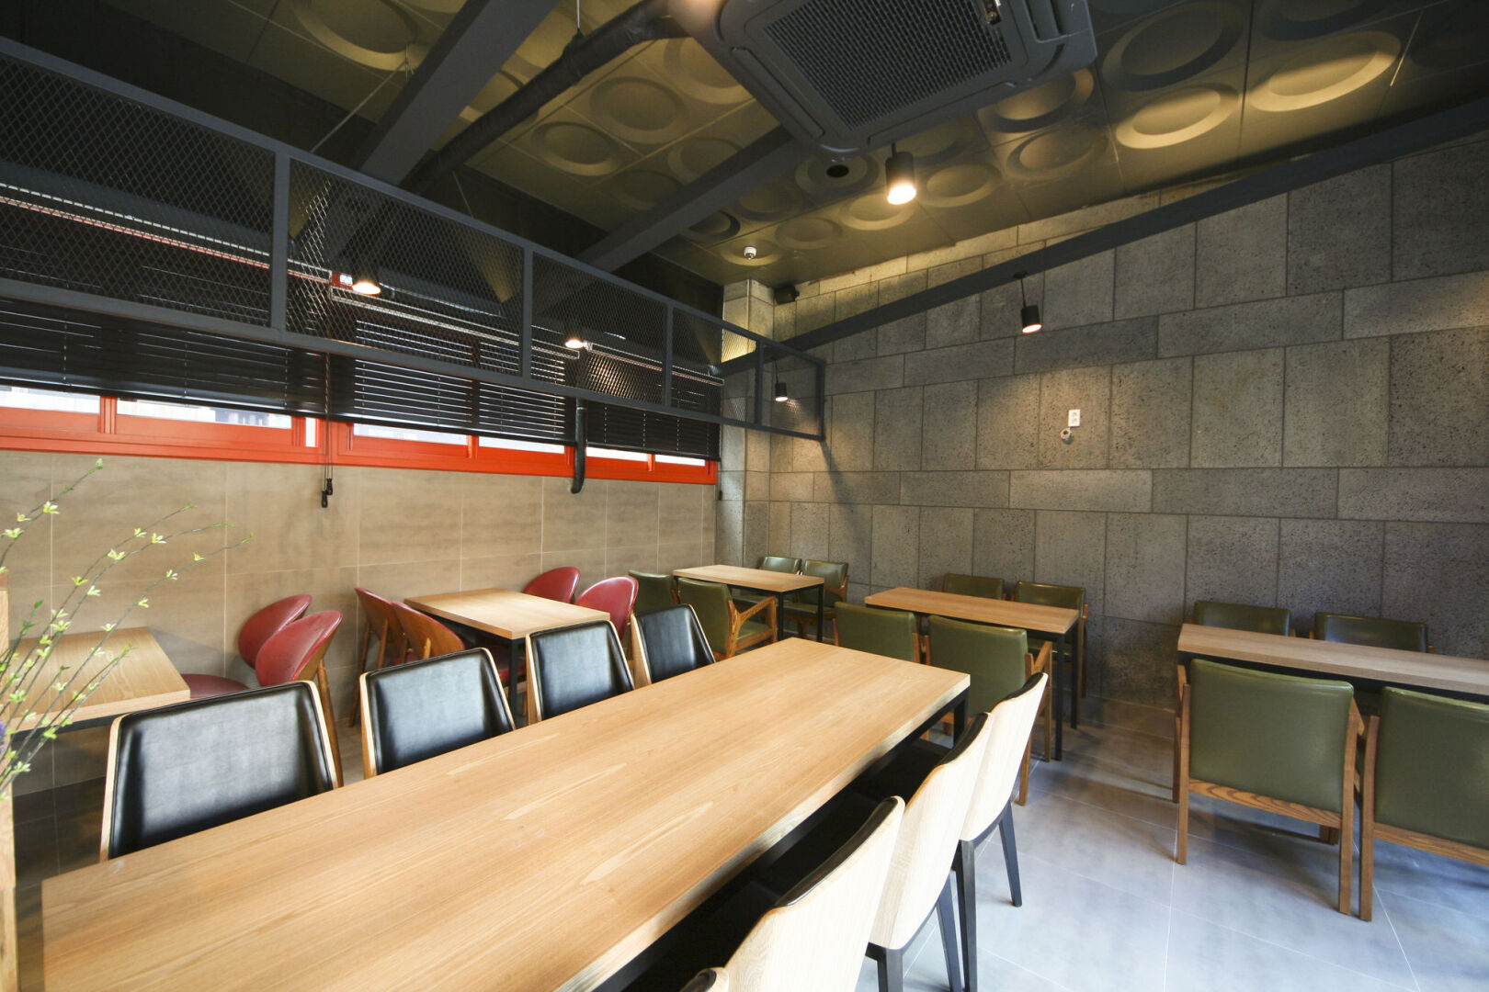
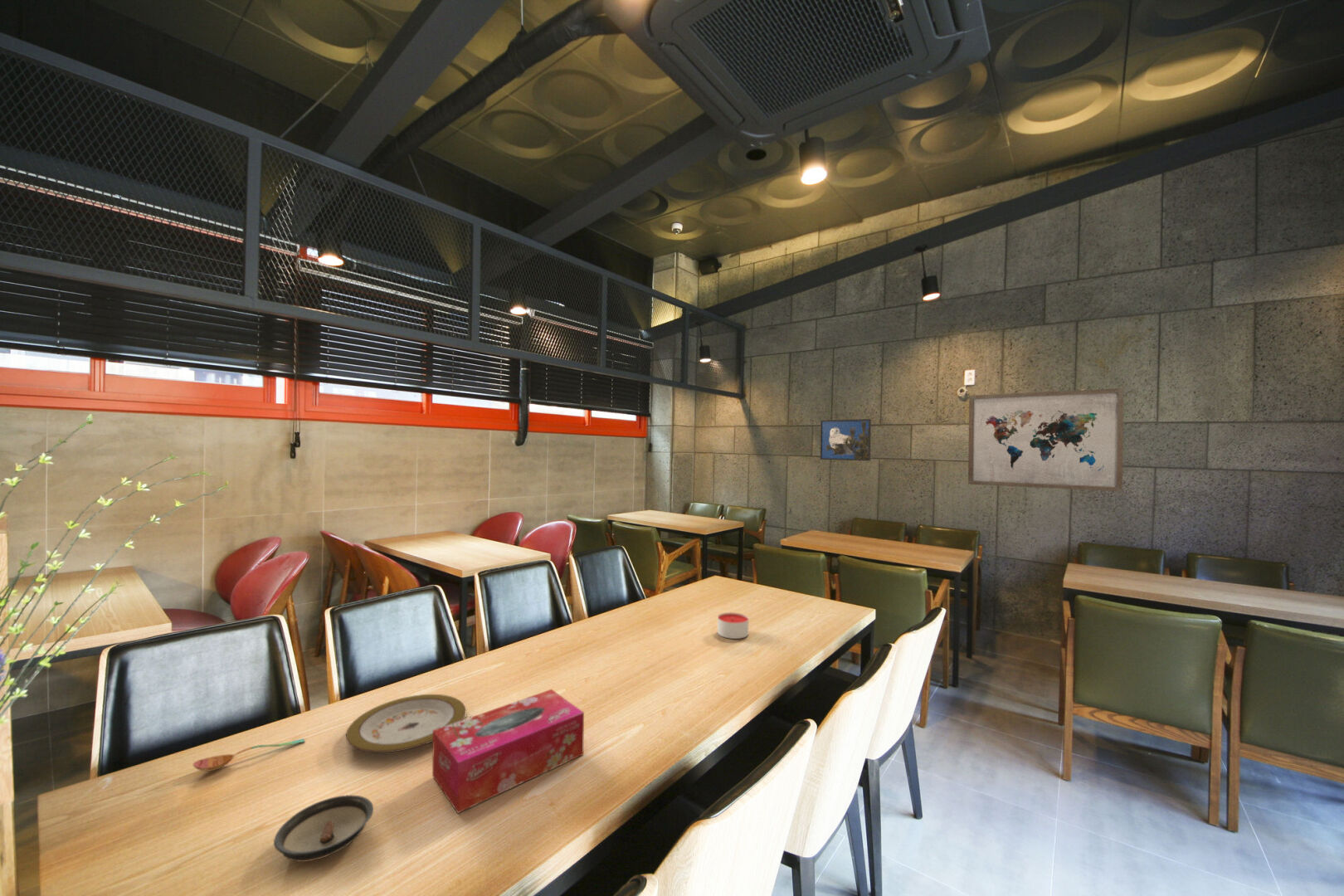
+ wall art (1040, 440)
+ plate (408, 723)
+ candle (733, 625)
+ tissue box (510, 743)
+ saucer (325, 831)
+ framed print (845, 440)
+ soupspoon (250, 749)
